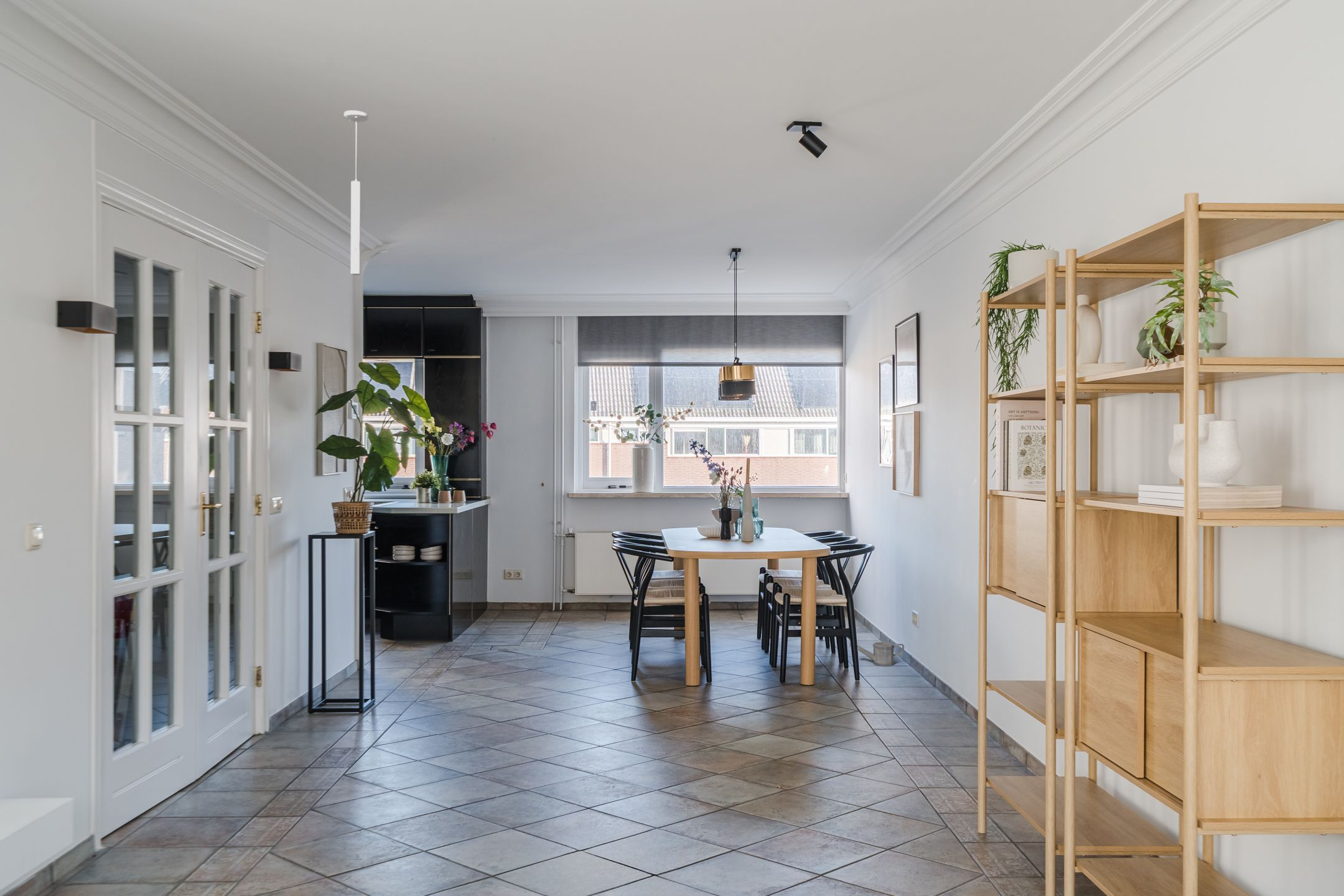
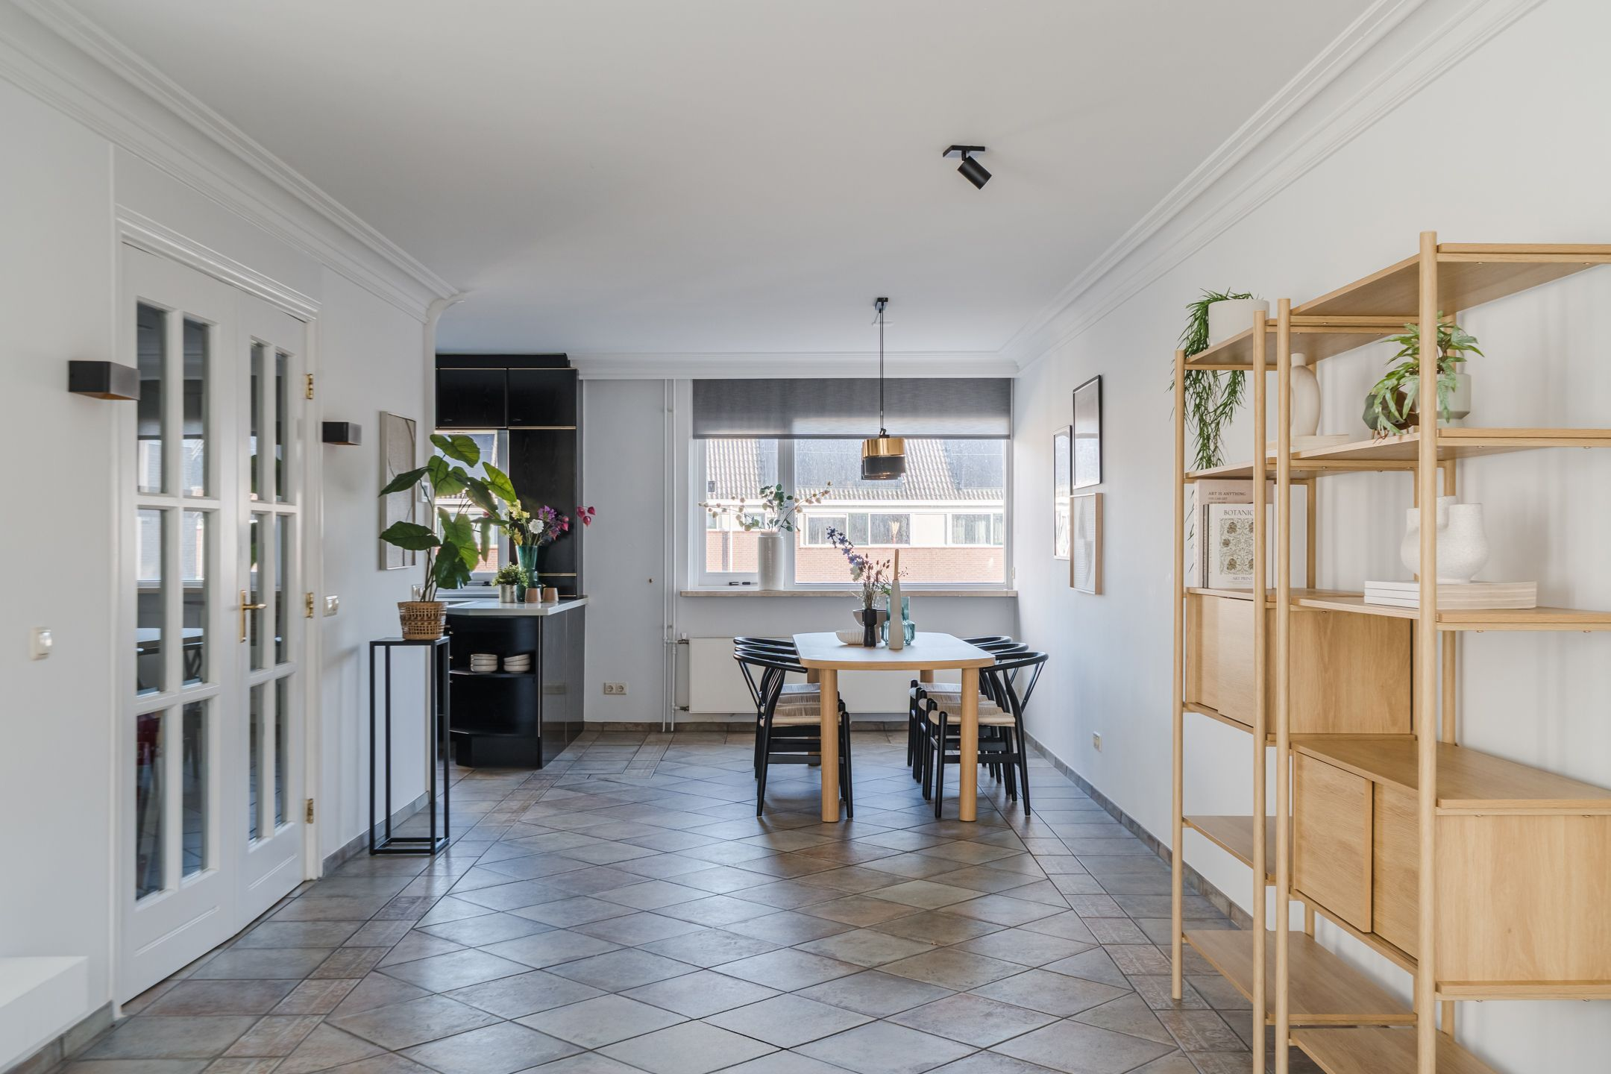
- ceiling light (355, 194)
- watering can (877, 652)
